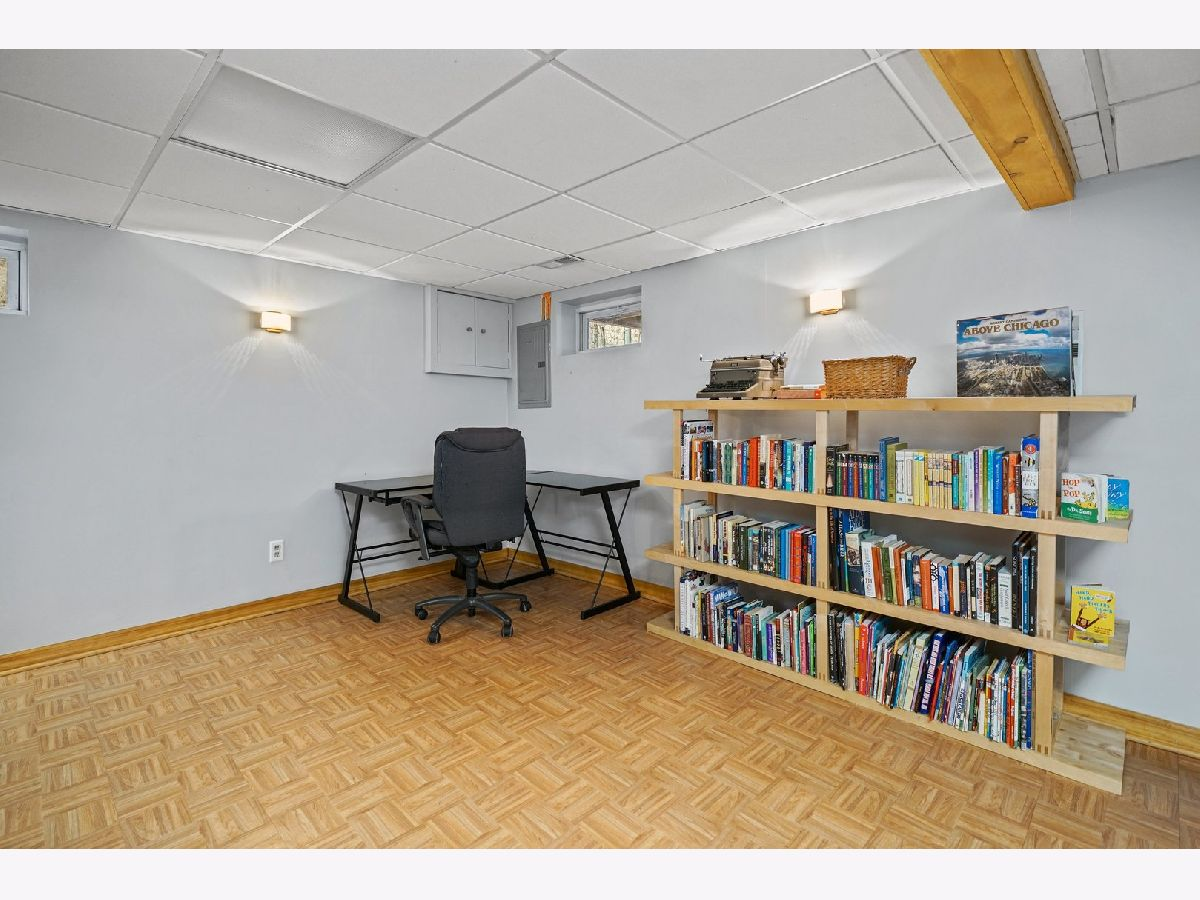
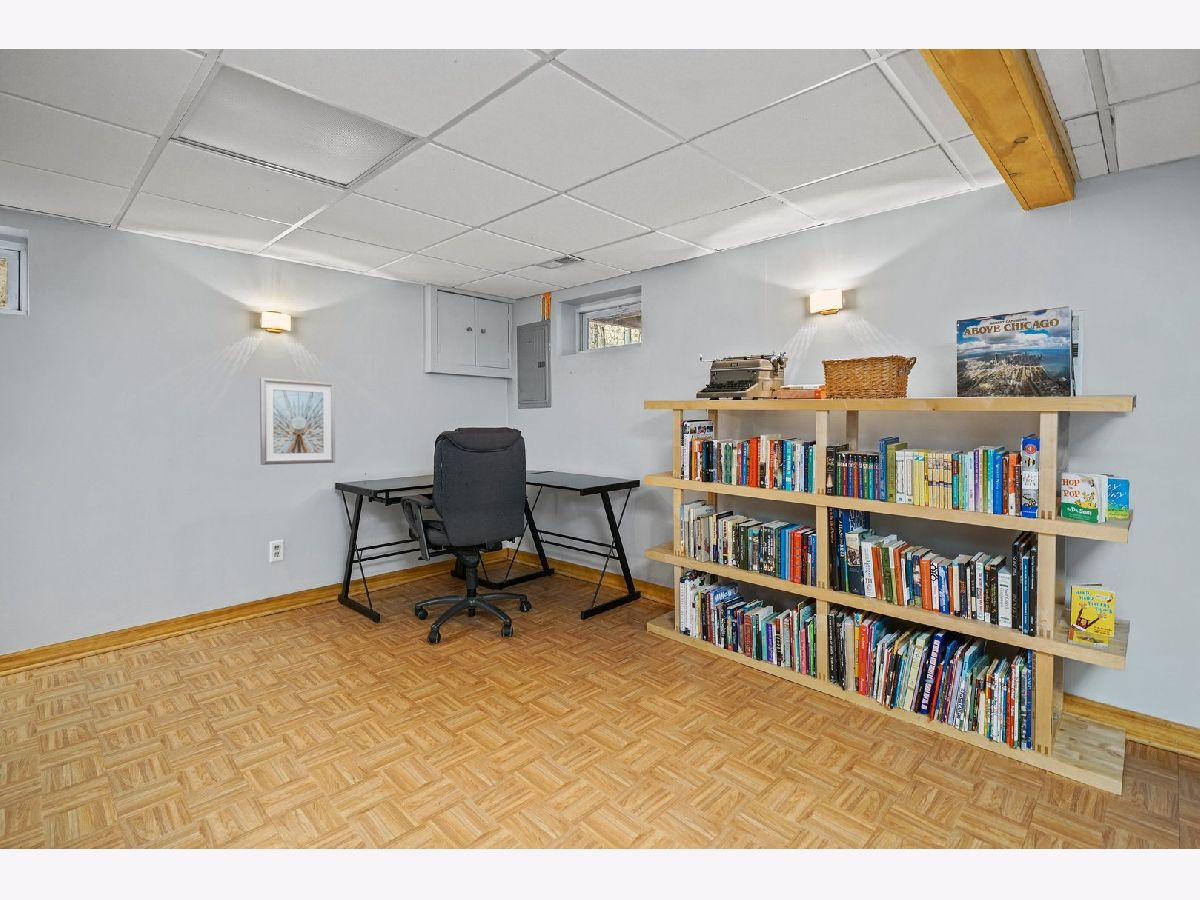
+ picture frame (299, 422)
